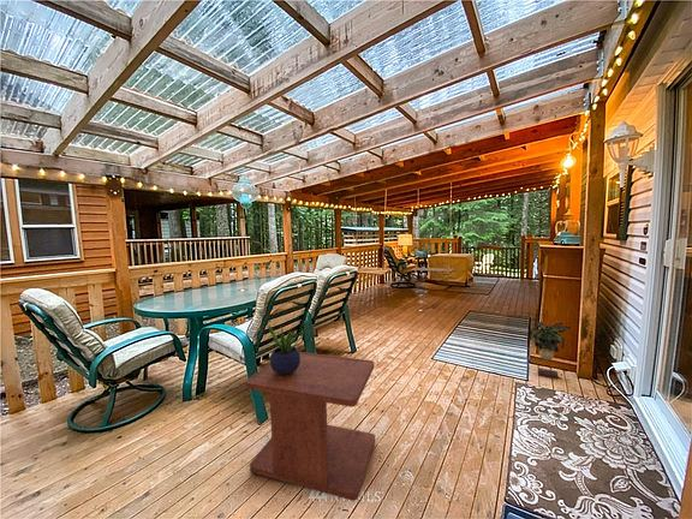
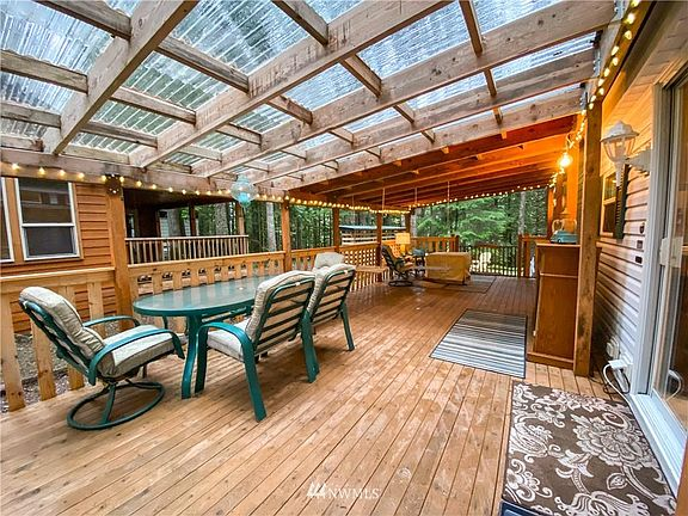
- potted plant (284, 345)
- decorative plant (548, 350)
- side table (315, 413)
